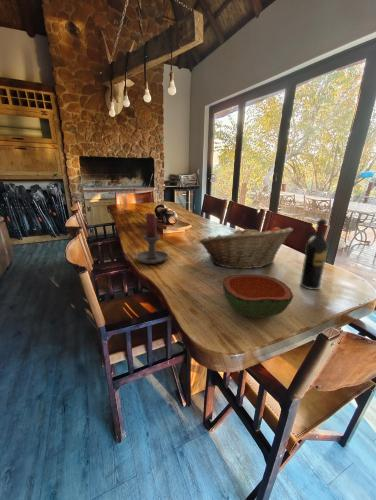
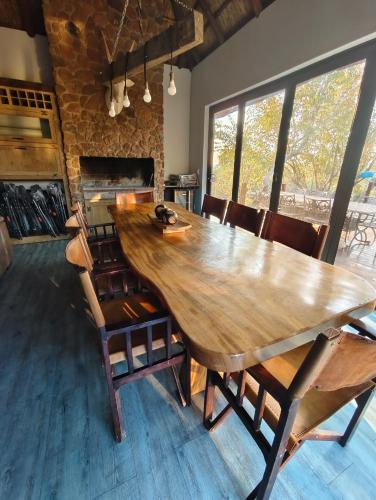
- fruit basket (245, 242)
- candle holder (146, 237)
- bowl (255, 298)
- wine bottle (315, 253)
